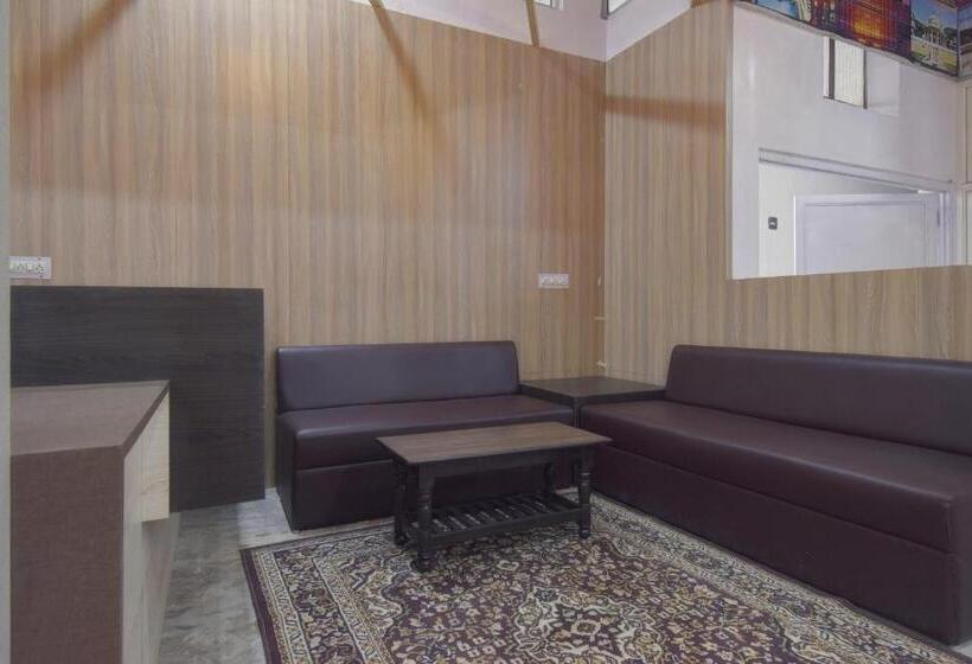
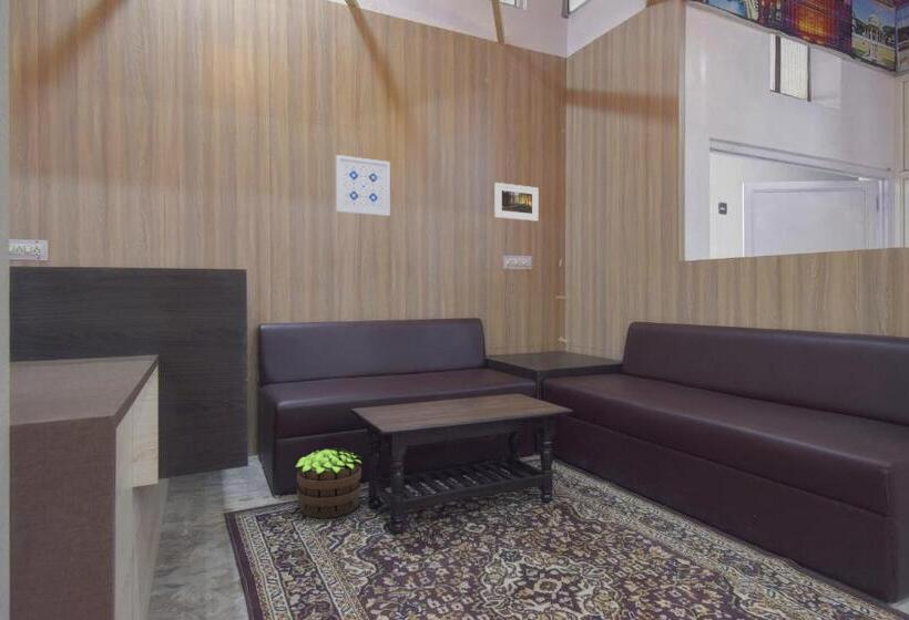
+ wall art (362, 186)
+ potted plant (329, 478)
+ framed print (517, 202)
